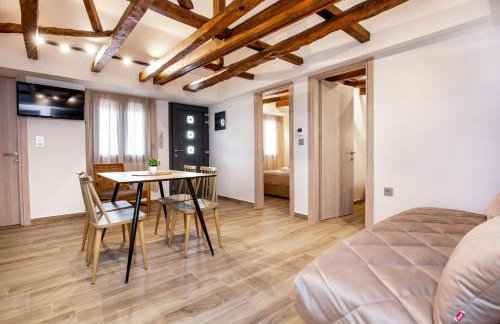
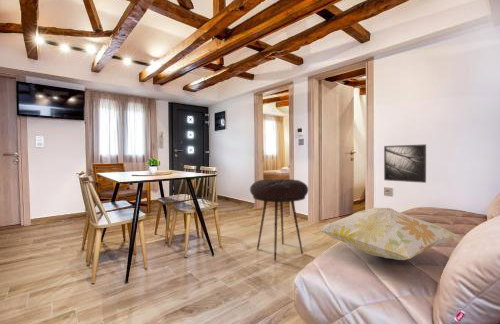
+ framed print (404, 163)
+ decorative pillow (383, 231)
+ stool (281, 215)
